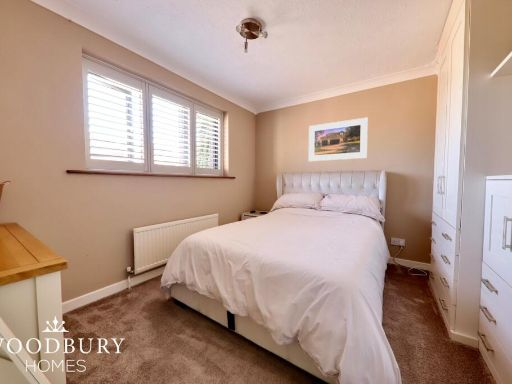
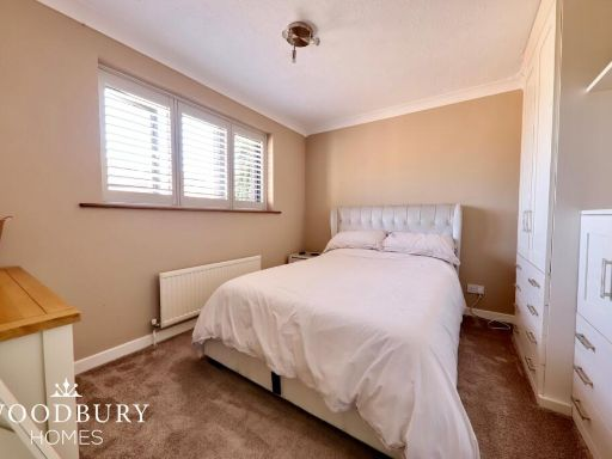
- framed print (336, 141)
